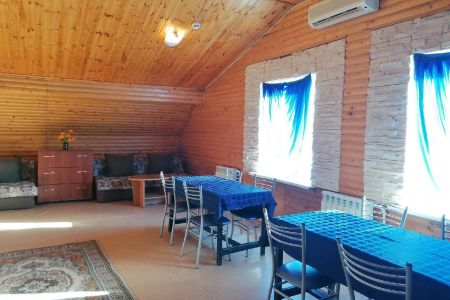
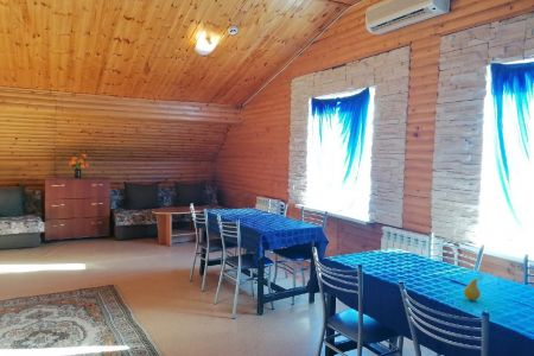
+ fruit (473, 287)
